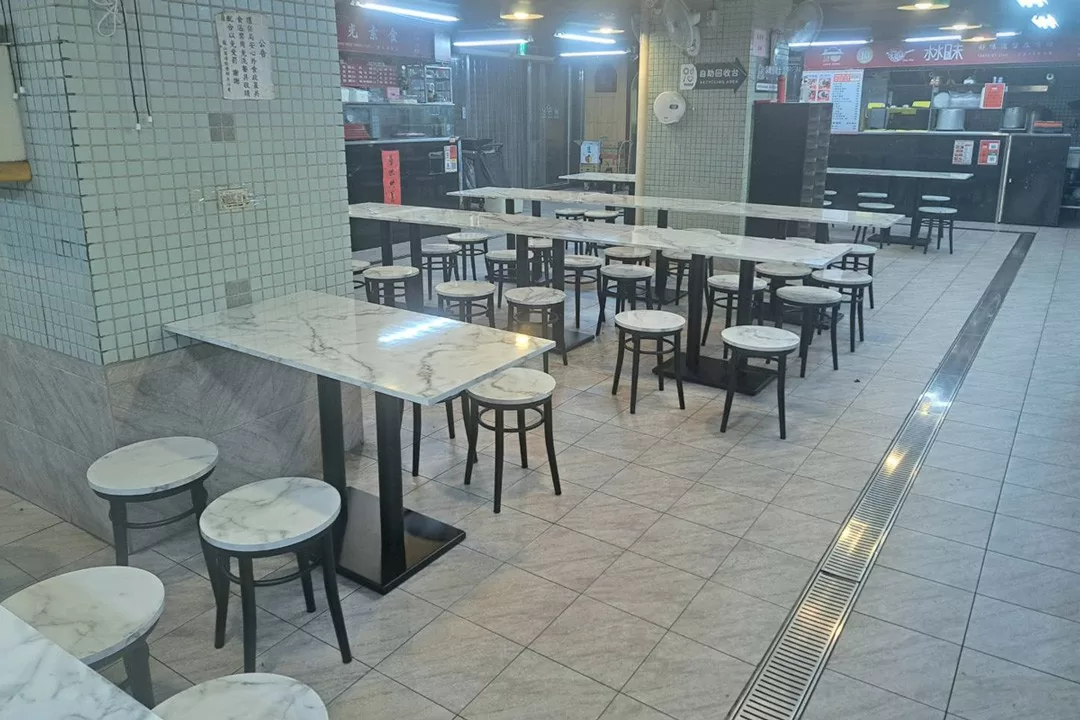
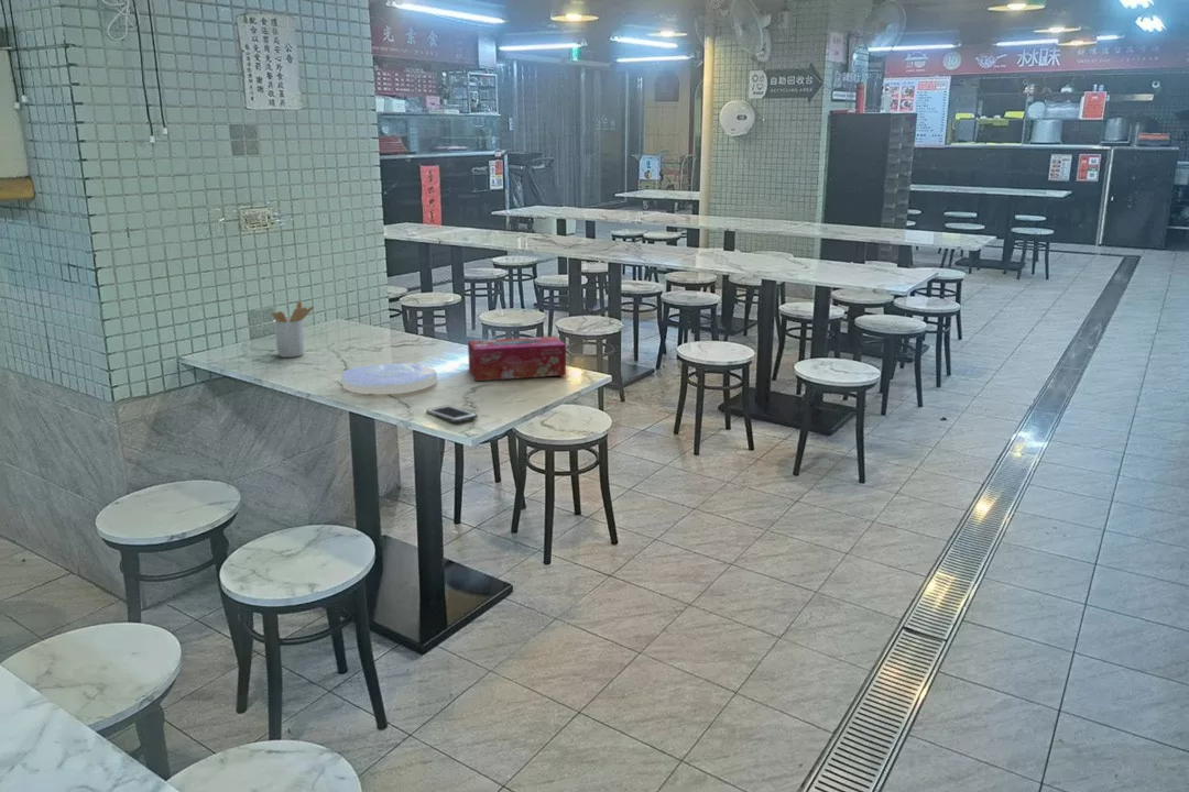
+ utensil holder (294, 329)
+ tissue box (516, 358)
+ plate (390, 375)
+ cell phone (451, 414)
